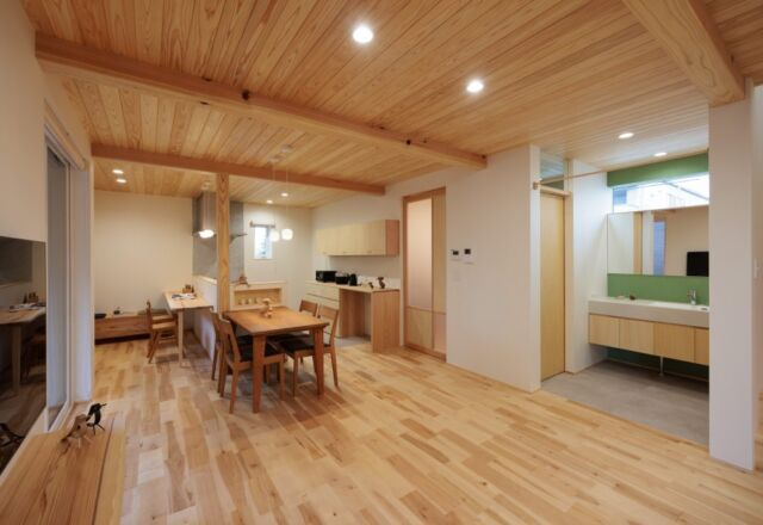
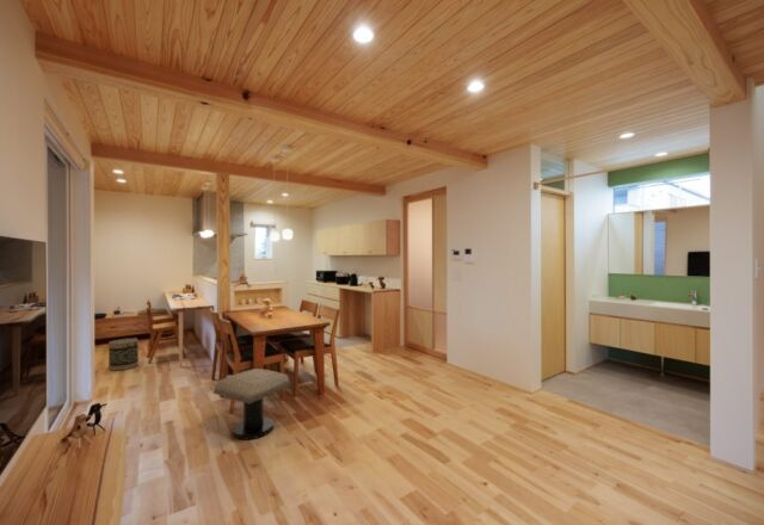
+ stool (253, 401)
+ basket (124, 352)
